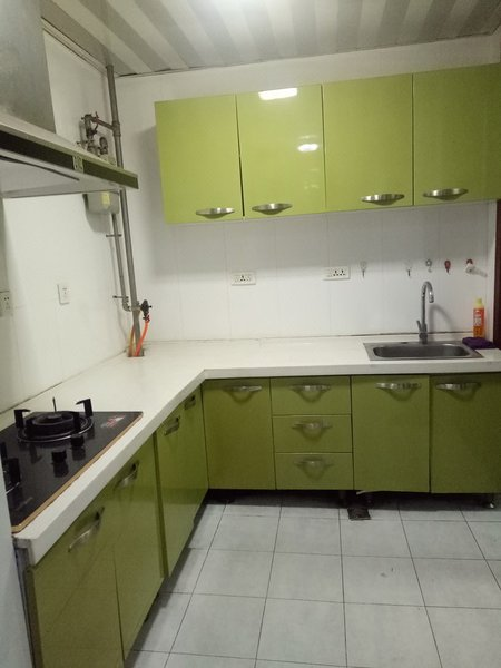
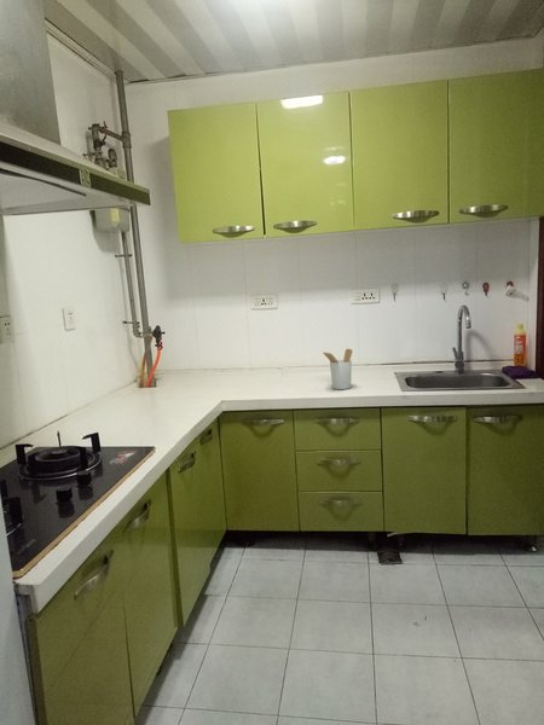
+ utensil holder (336, 369)
